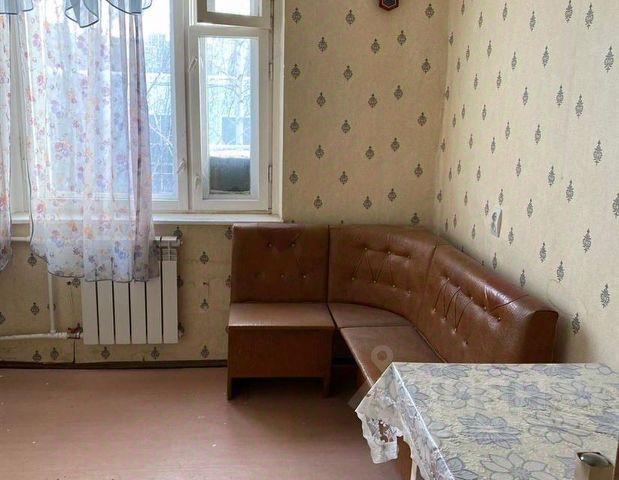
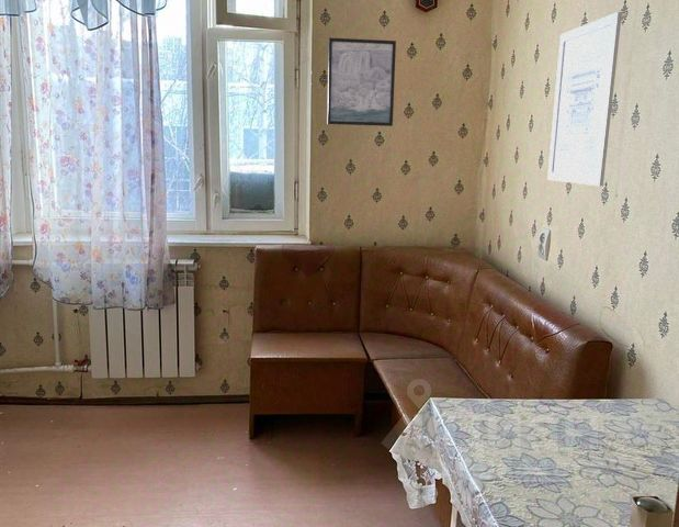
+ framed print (361, 82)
+ wall art (580, 105)
